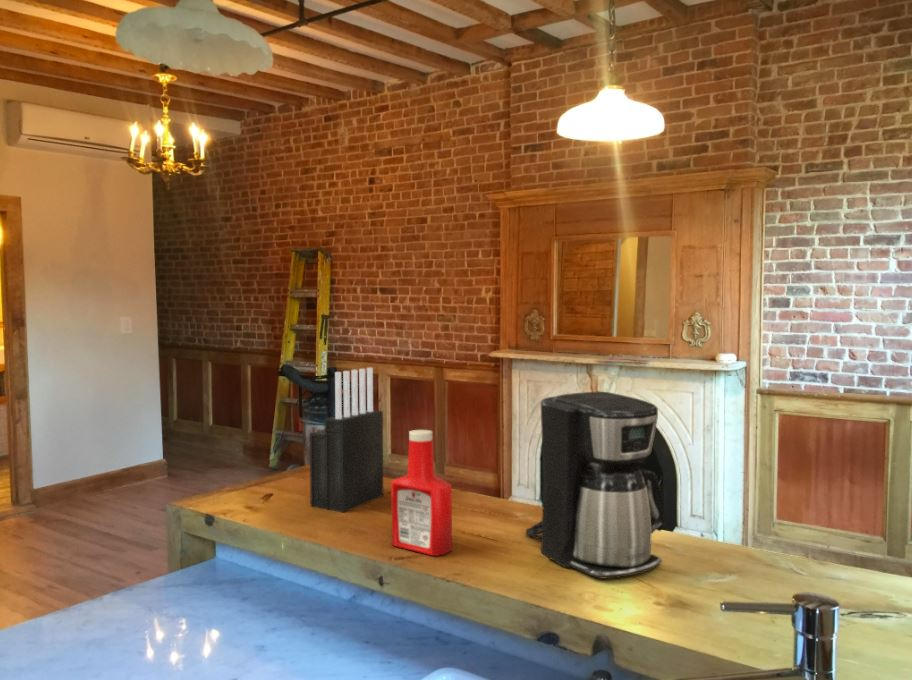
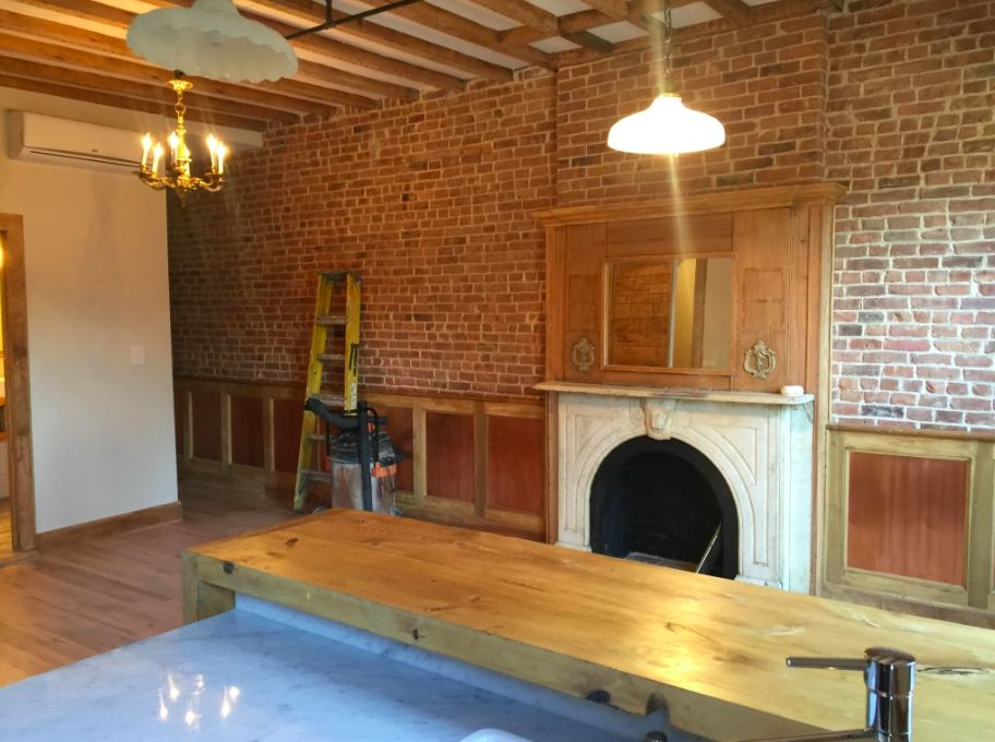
- soap bottle (421, 489)
- knife block (343, 435)
- coffee maker (599, 473)
